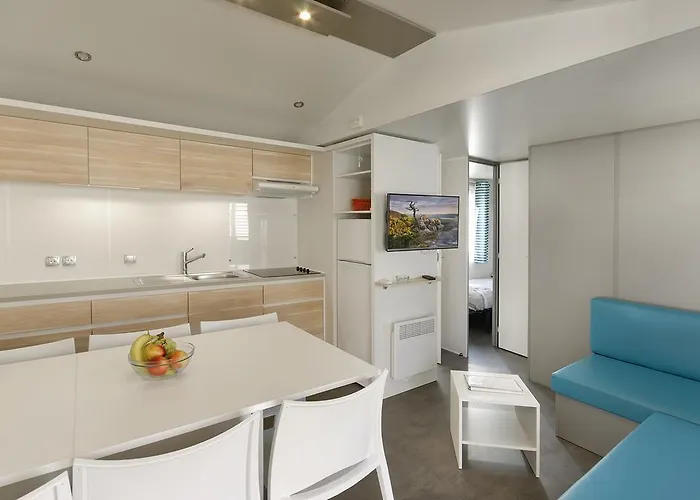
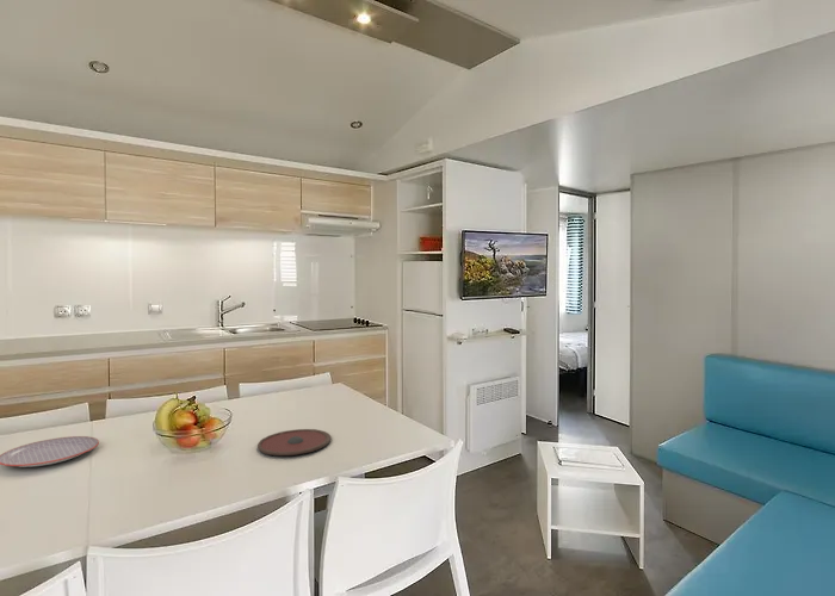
+ plate (50, 452)
+ plate (295, 440)
